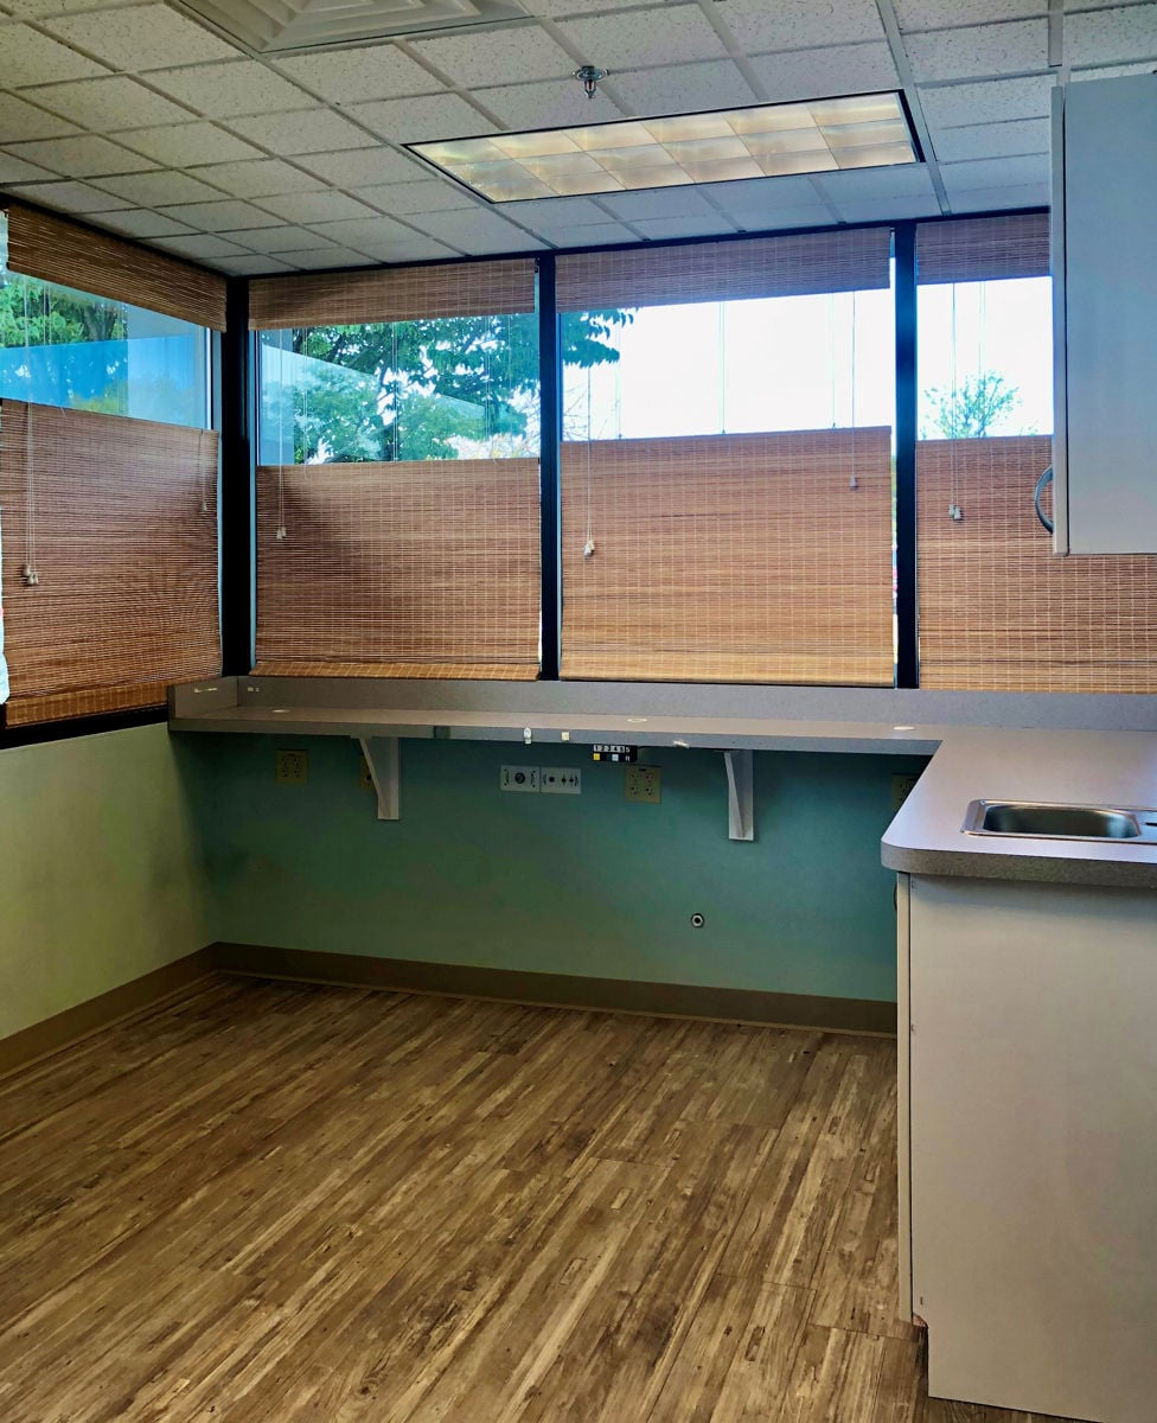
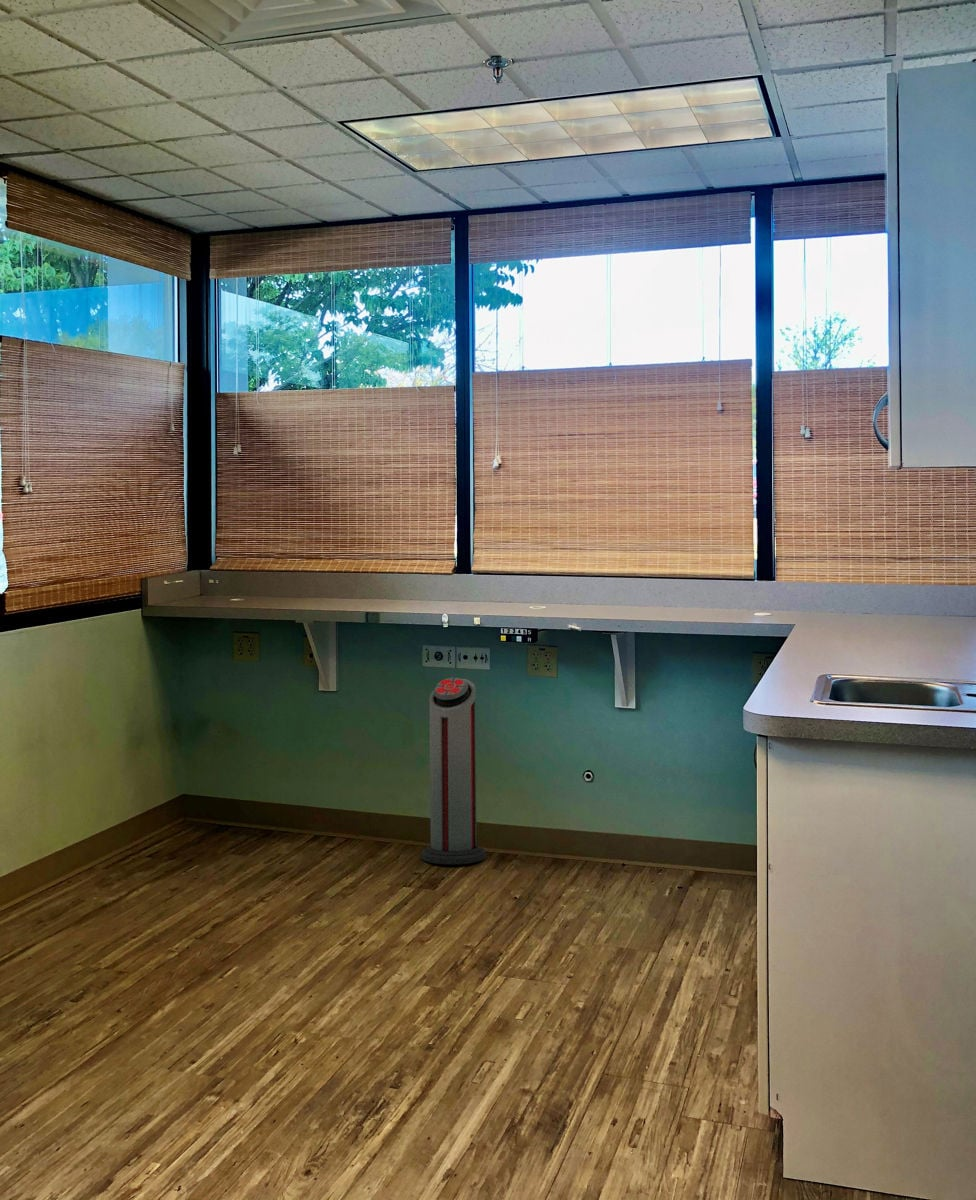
+ air purifier (453, 767)
